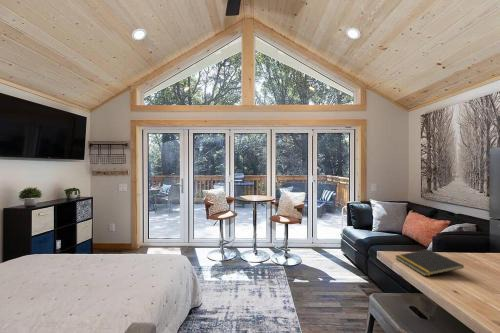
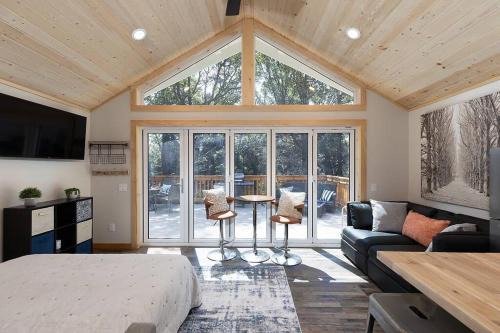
- notepad (426, 261)
